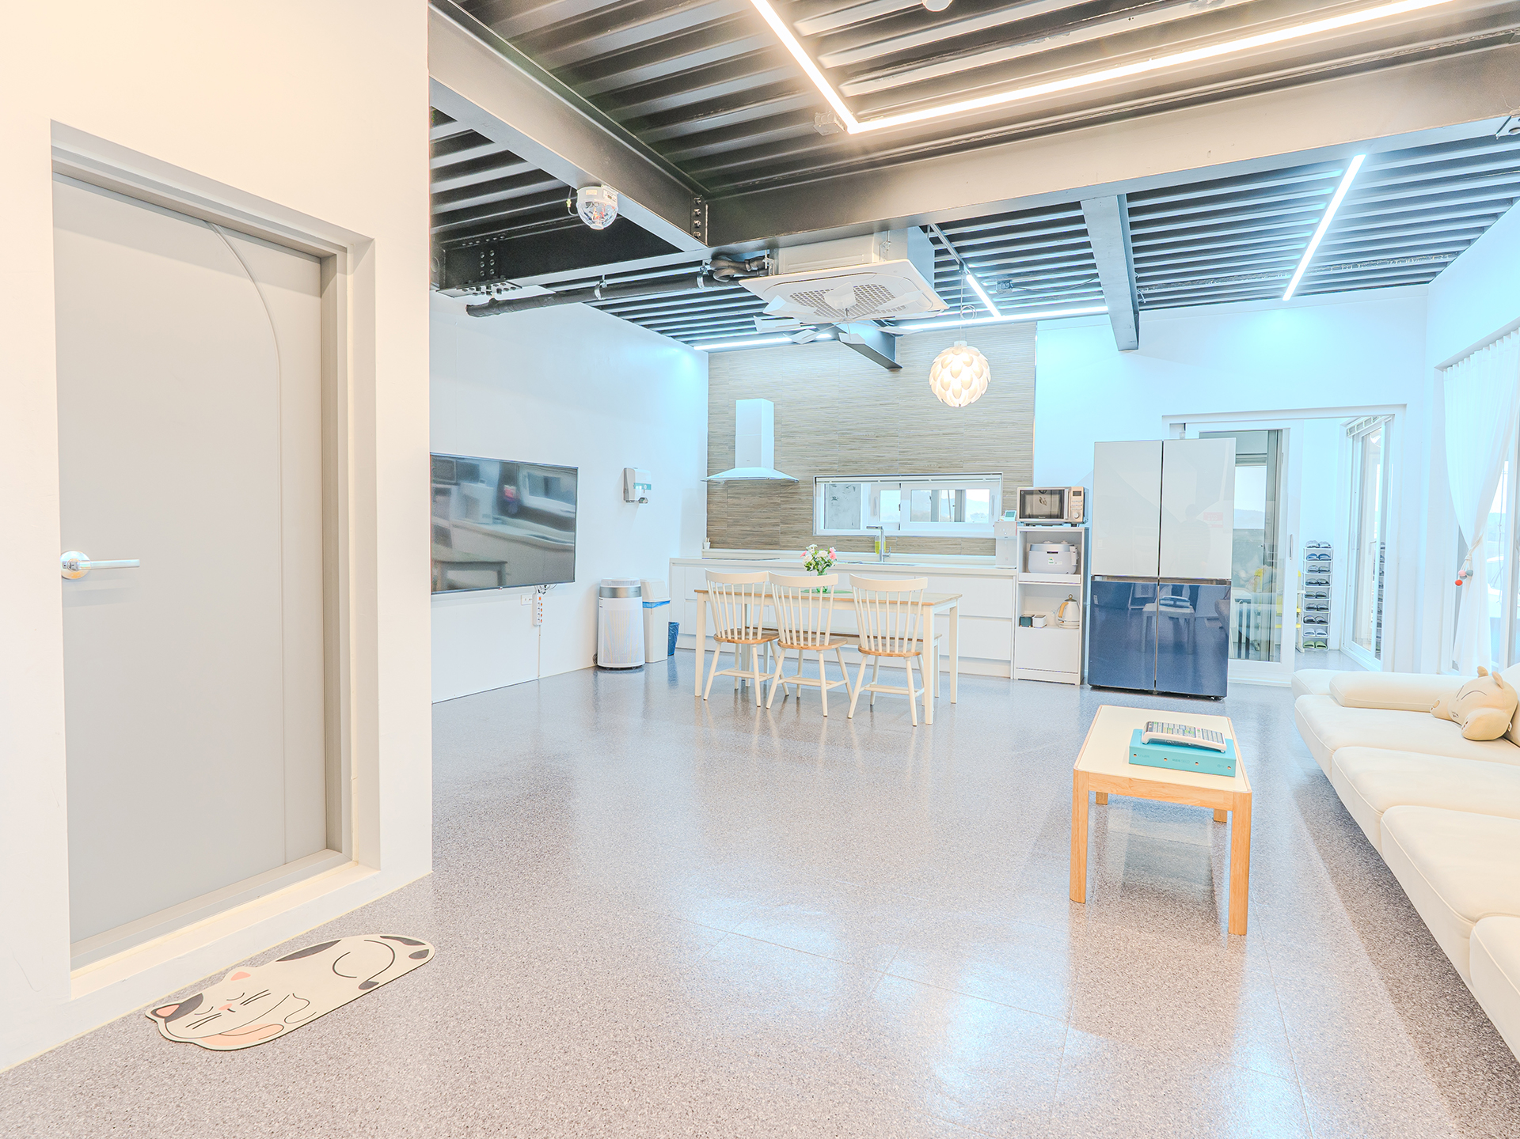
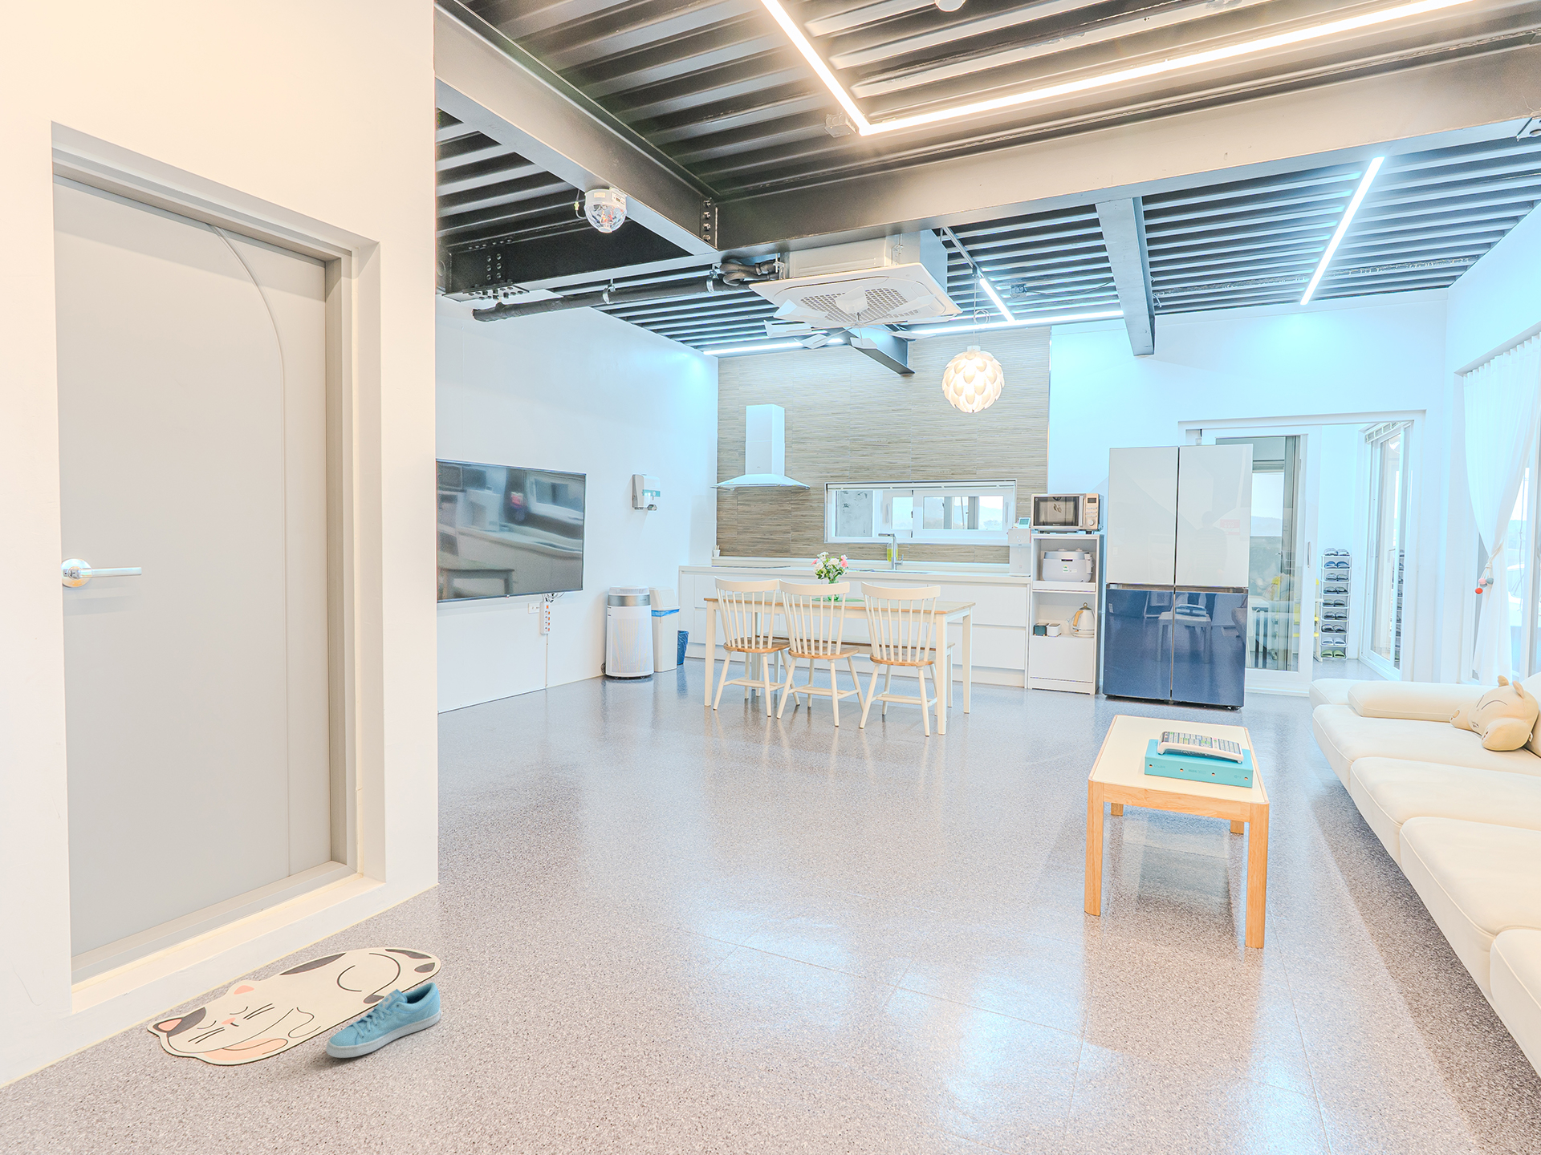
+ sneaker (385, 1014)
